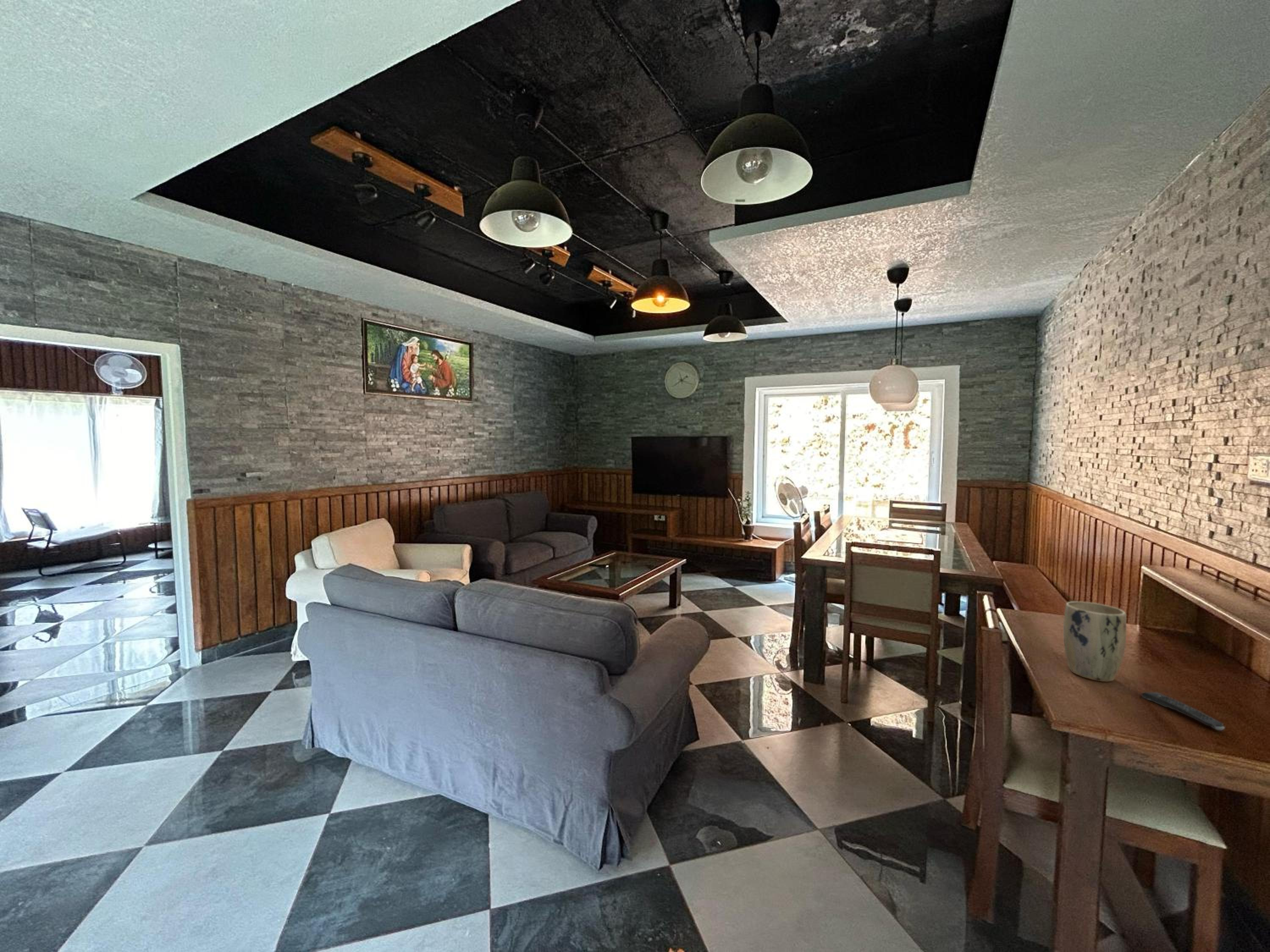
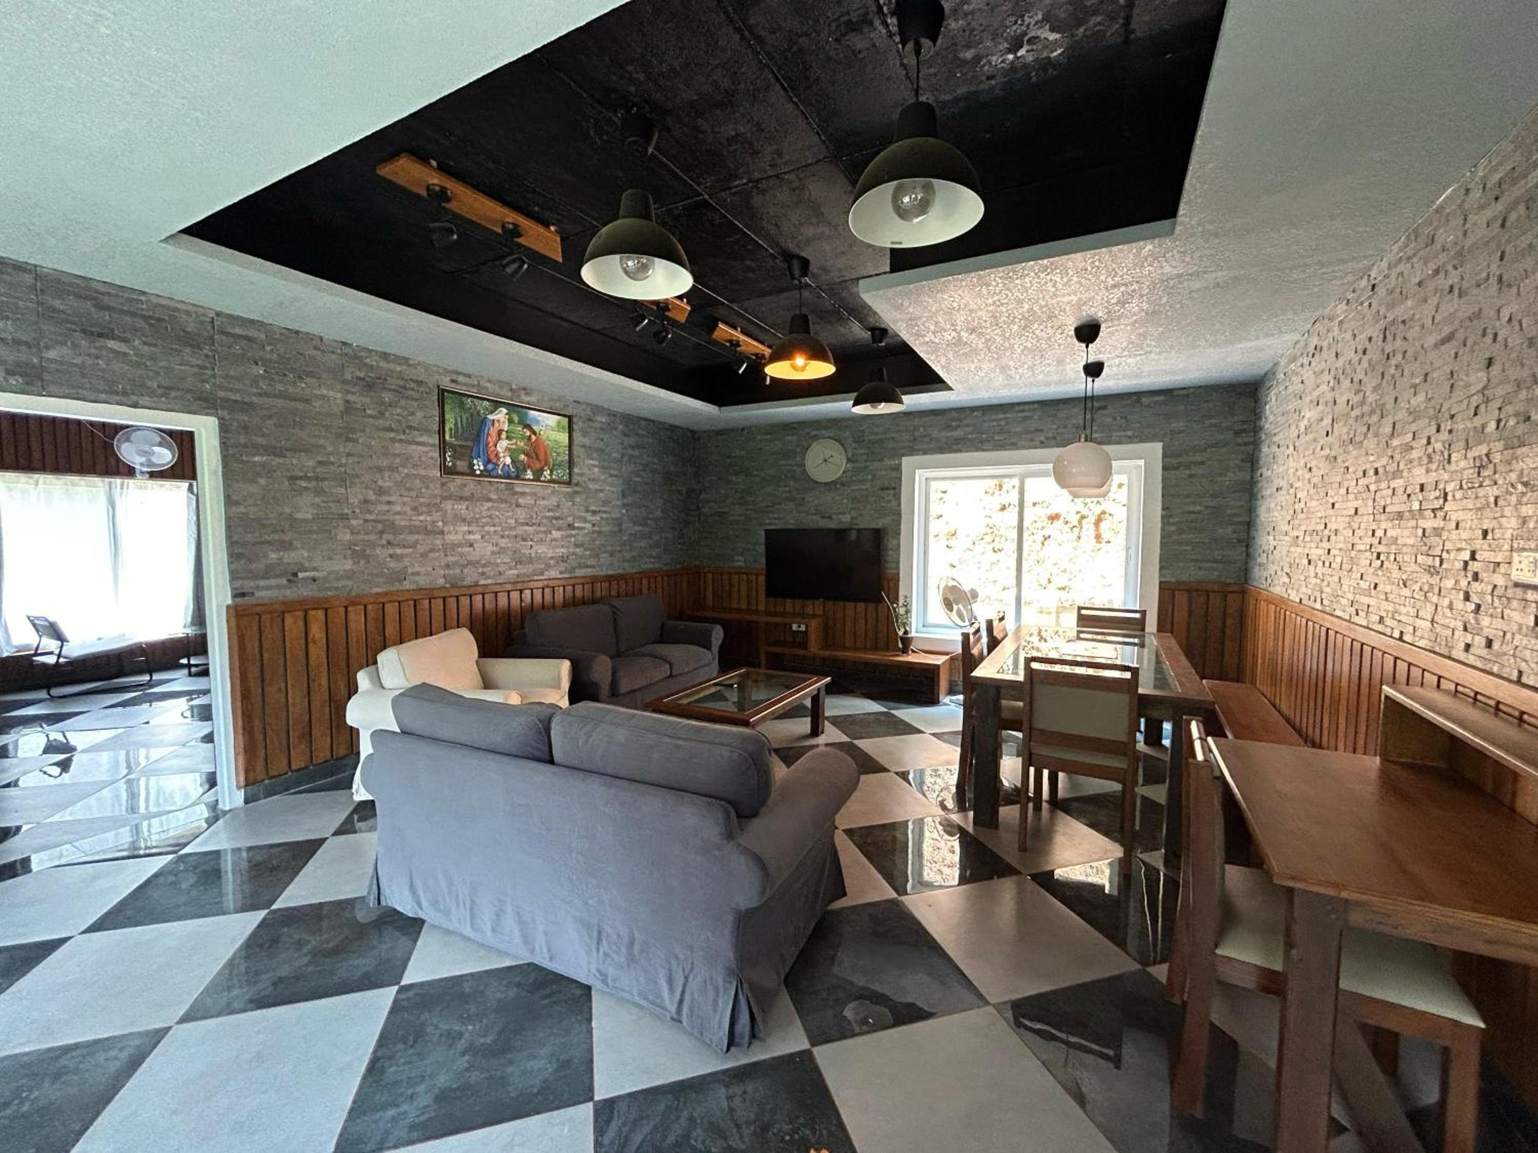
- plant pot (1093, 641)
- remote control (1183, 710)
